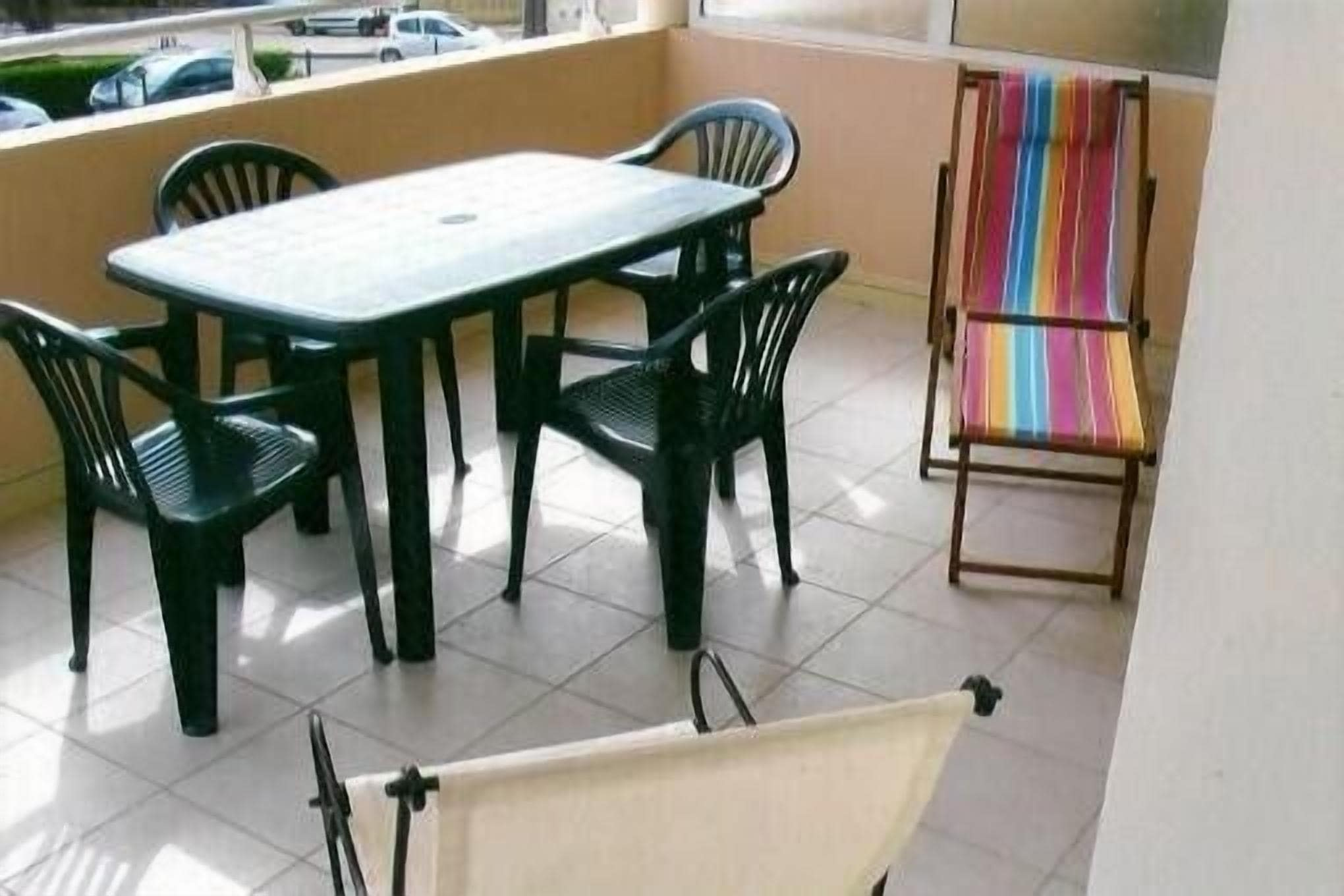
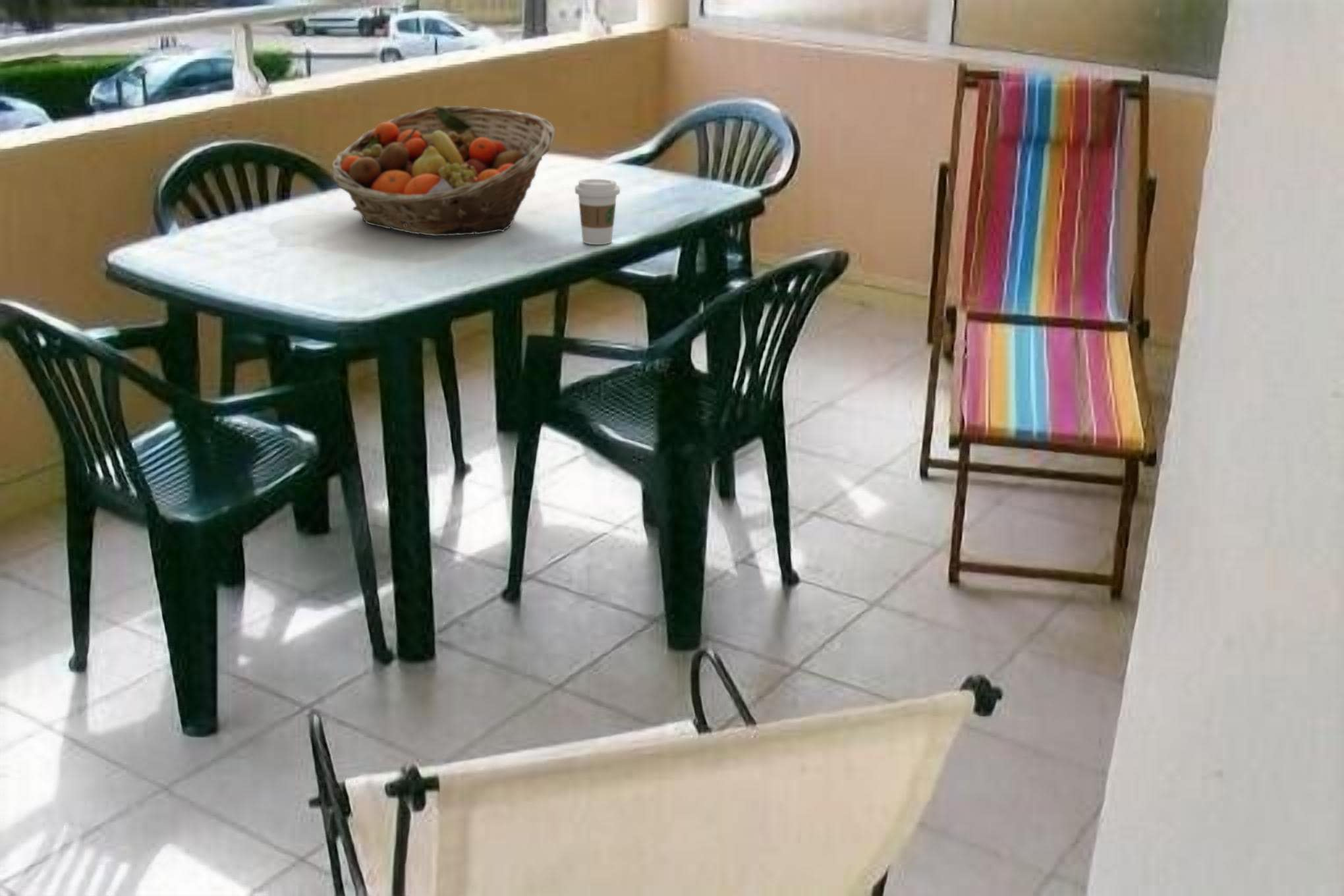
+ fruit basket (443, 169)
+ coffee cup (597, 211)
